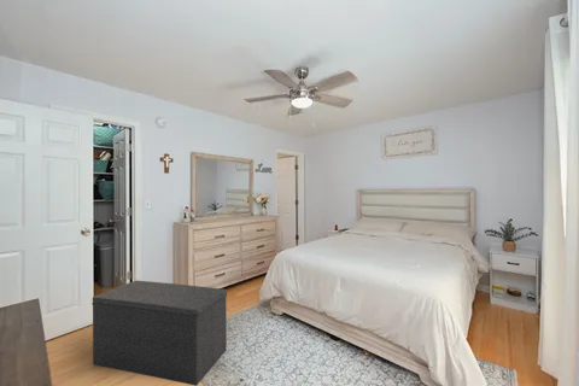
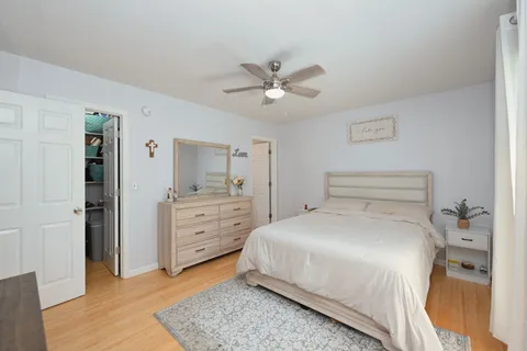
- bench (162, 324)
